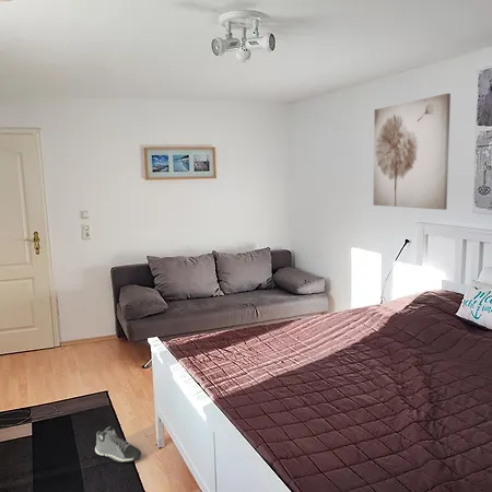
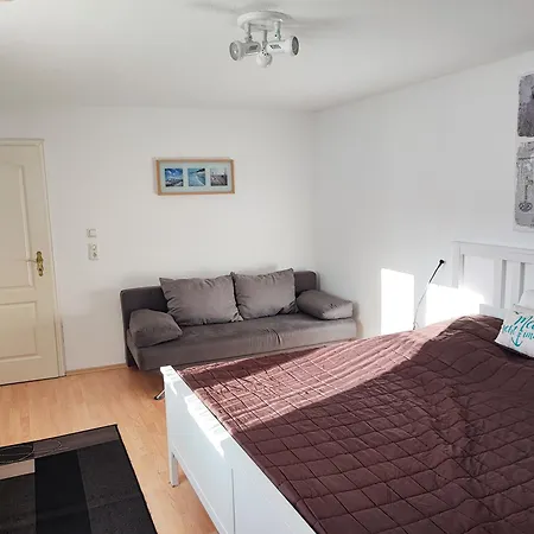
- wall art (407, 155)
- sneaker (116, 442)
